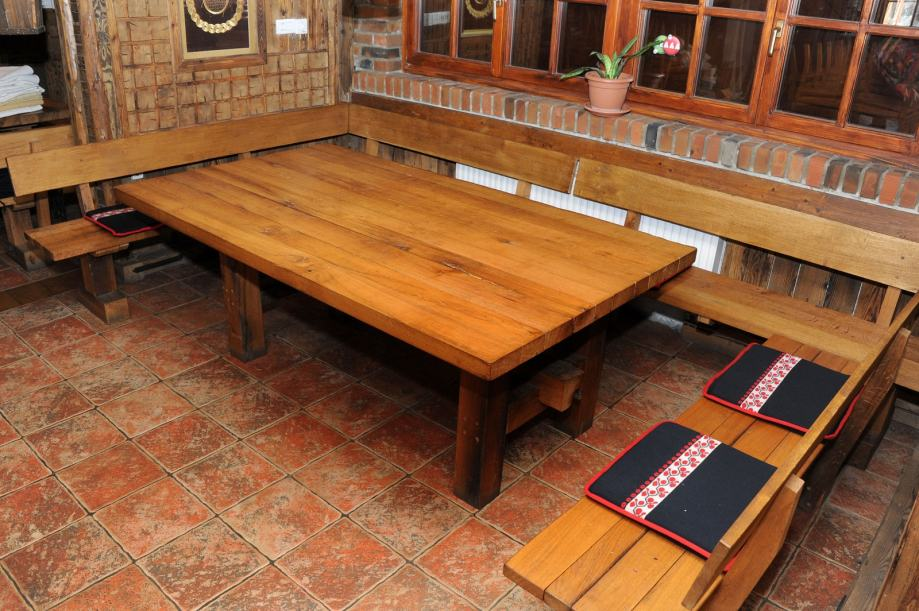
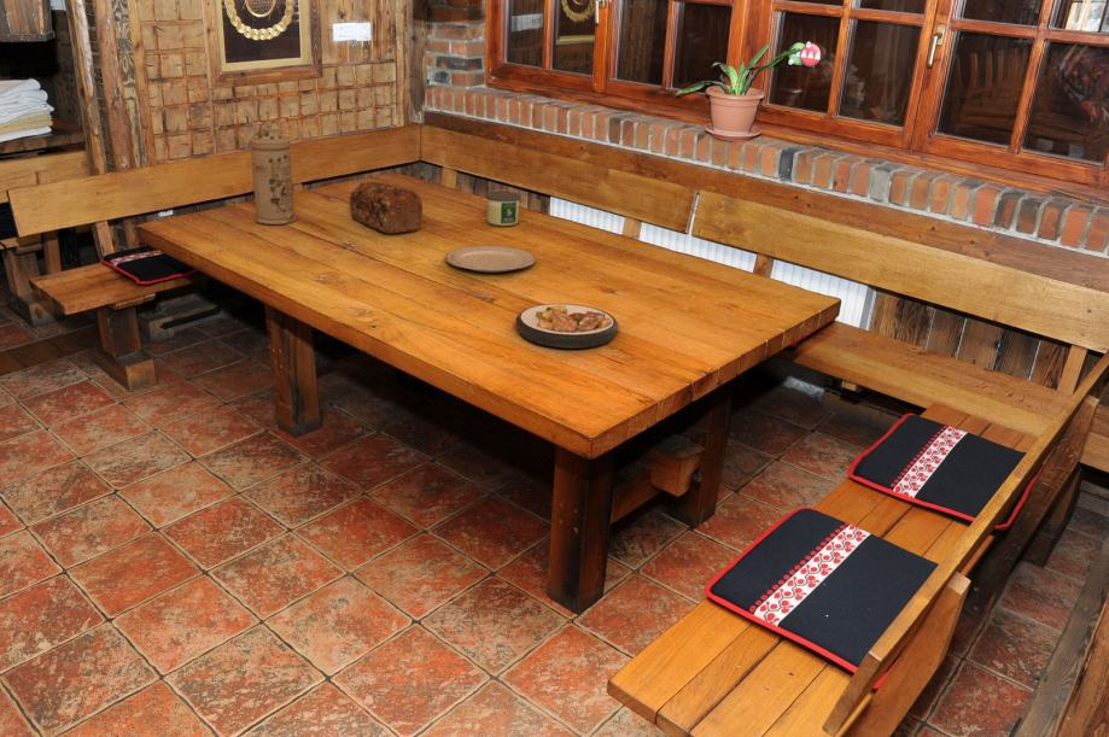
+ plate (567, 320)
+ candle (502, 209)
+ bread loaf (385, 205)
+ chinaware (490, 259)
+ water filter (272, 171)
